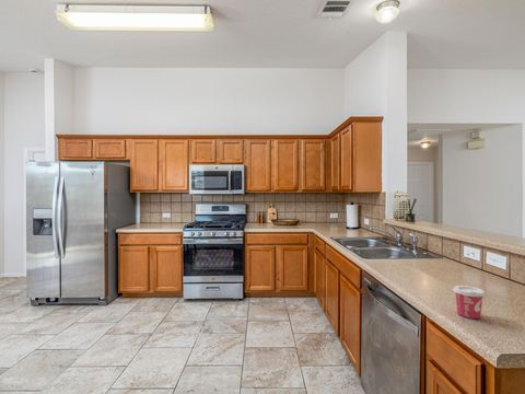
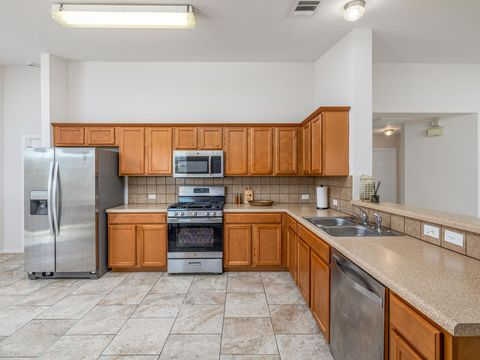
- cup (468, 301)
